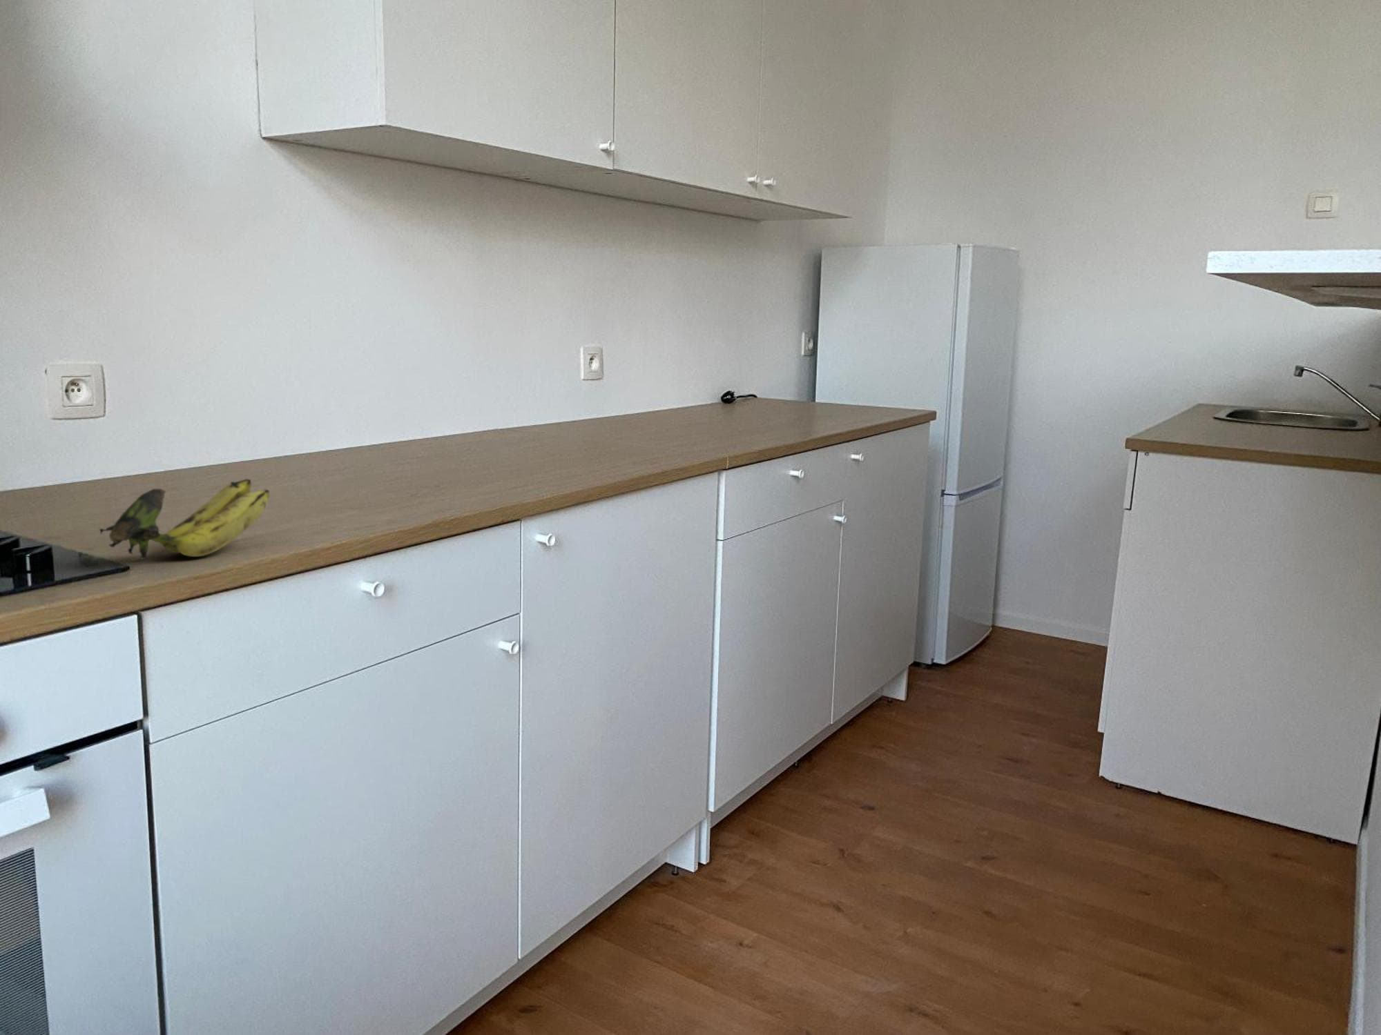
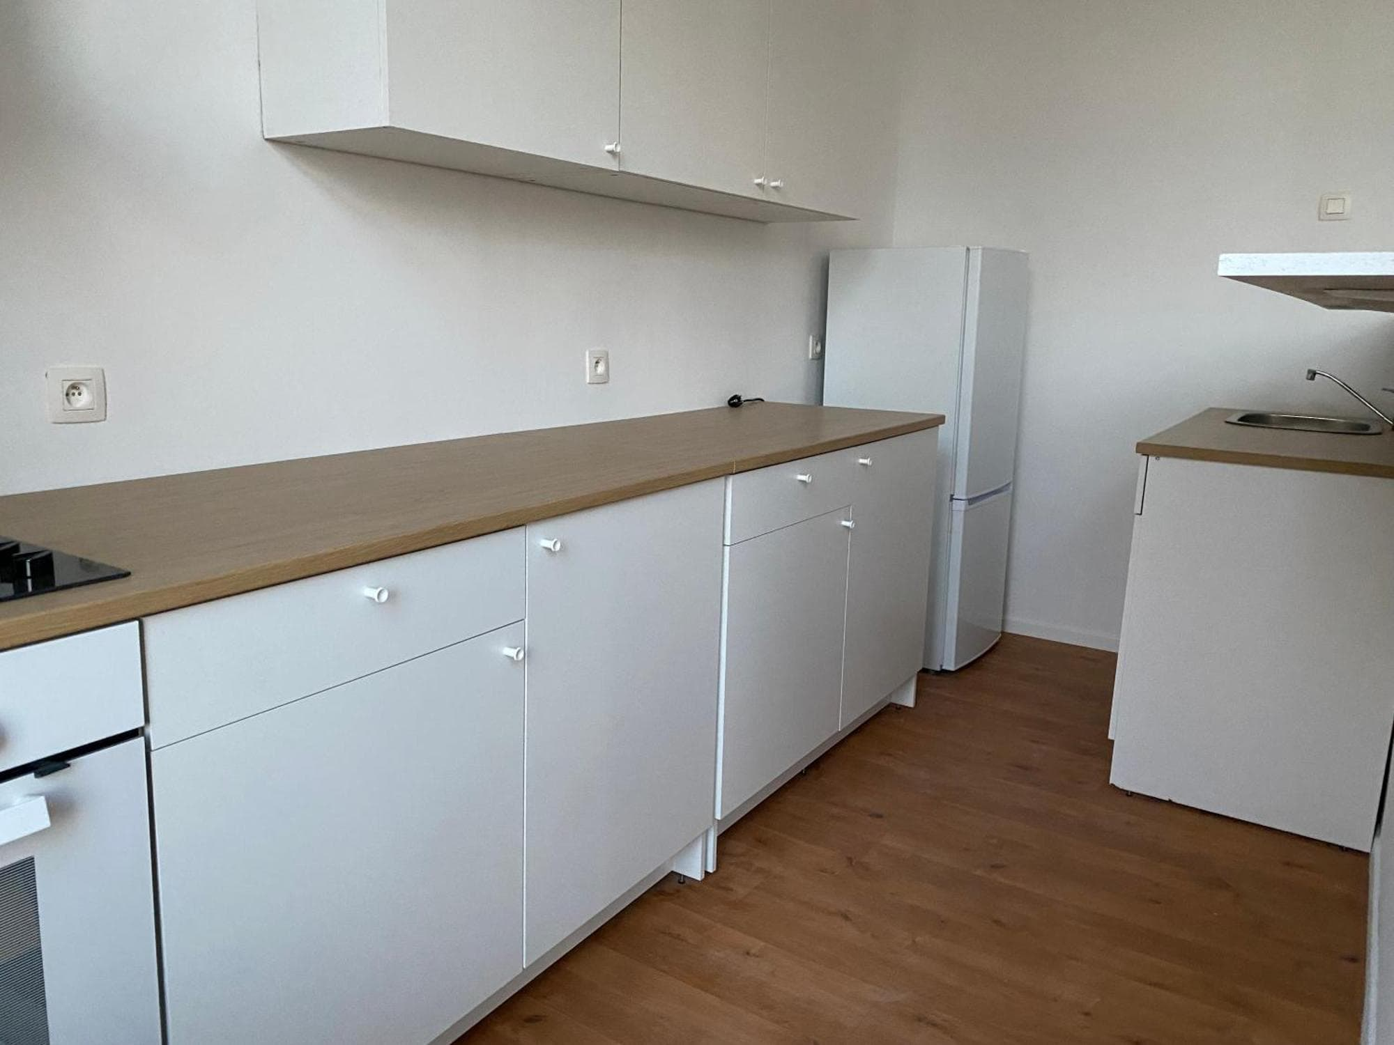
- banana (194, 519)
